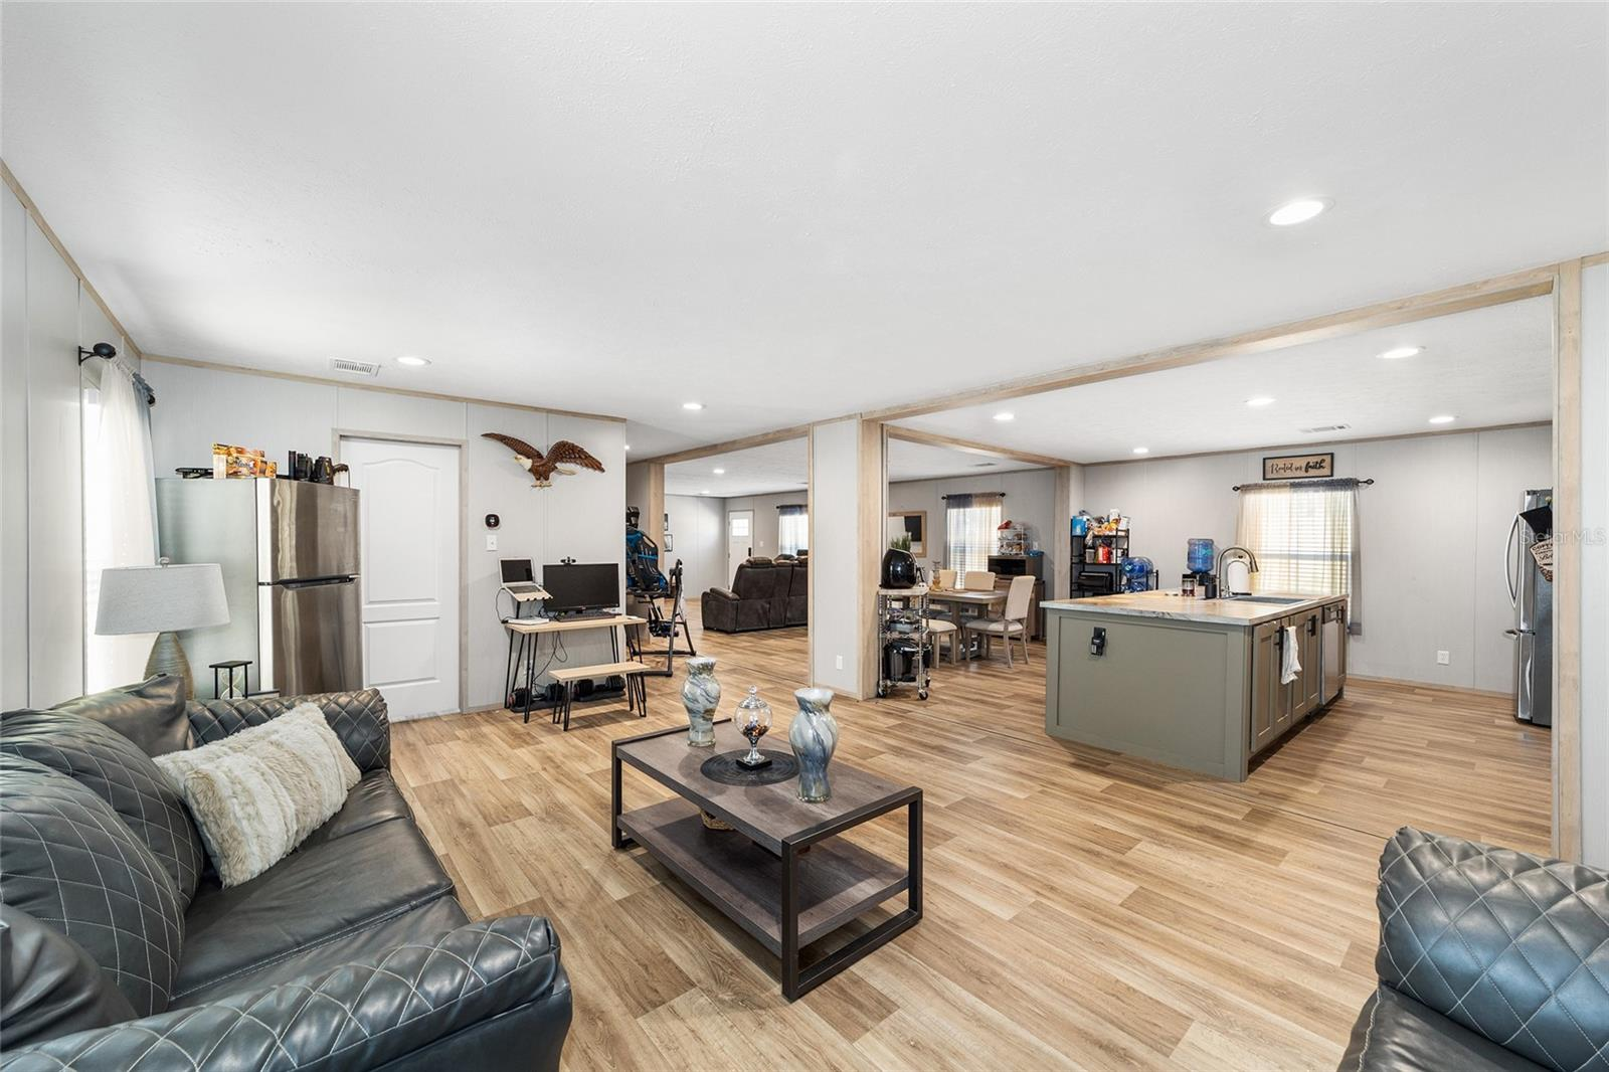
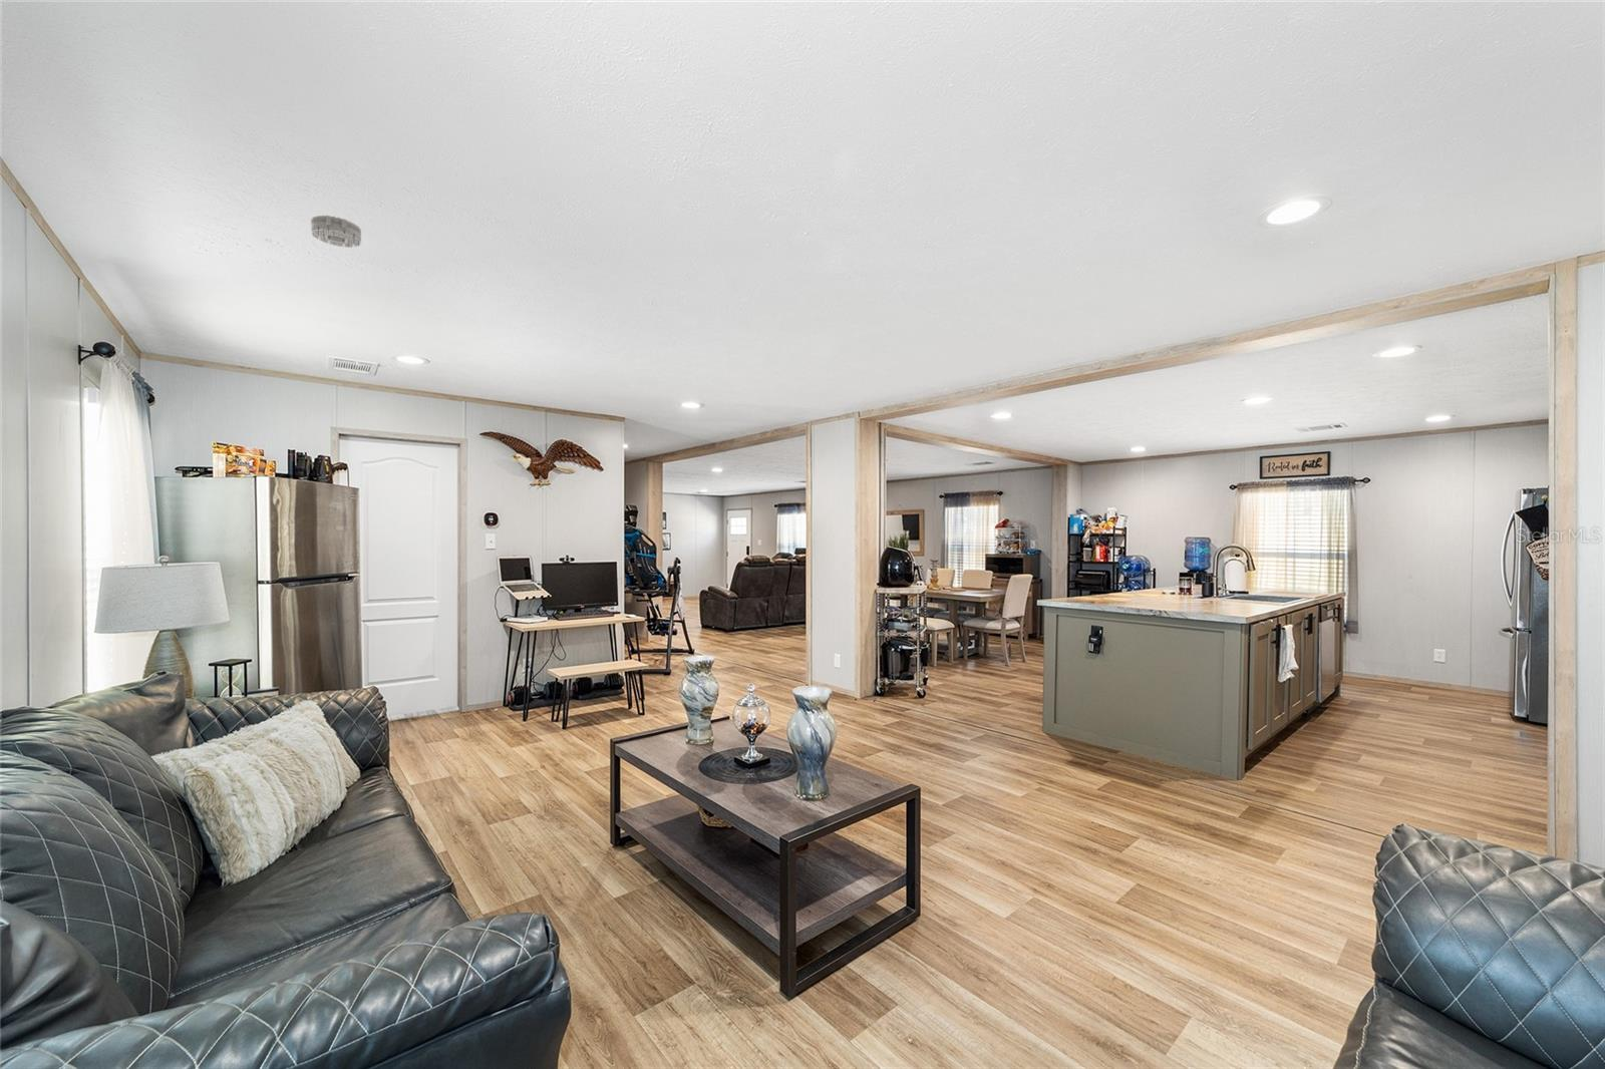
+ smoke detector (337, 230)
